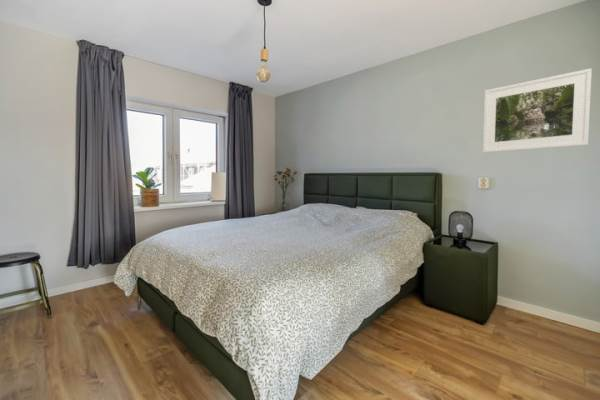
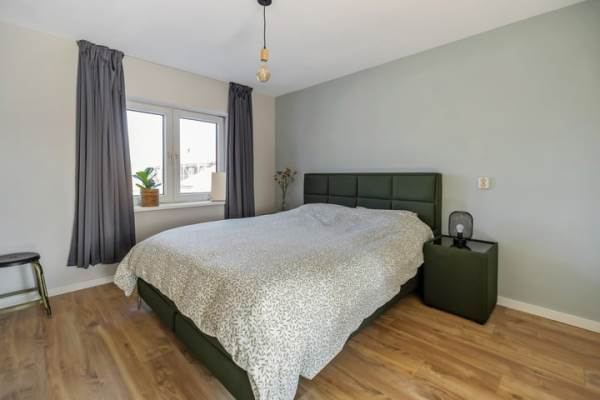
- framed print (531, 115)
